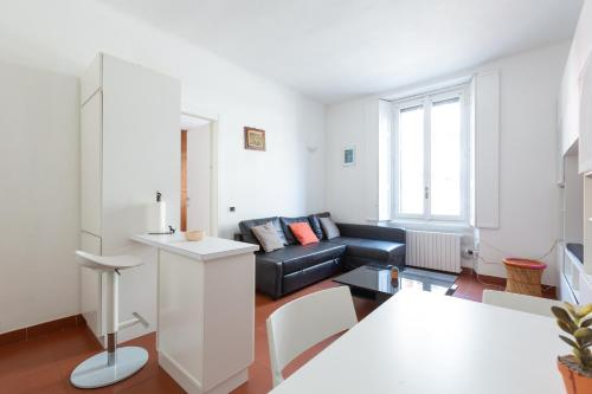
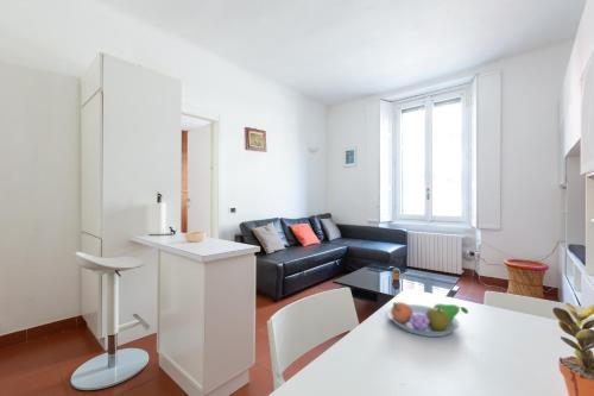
+ fruit bowl (424, 310)
